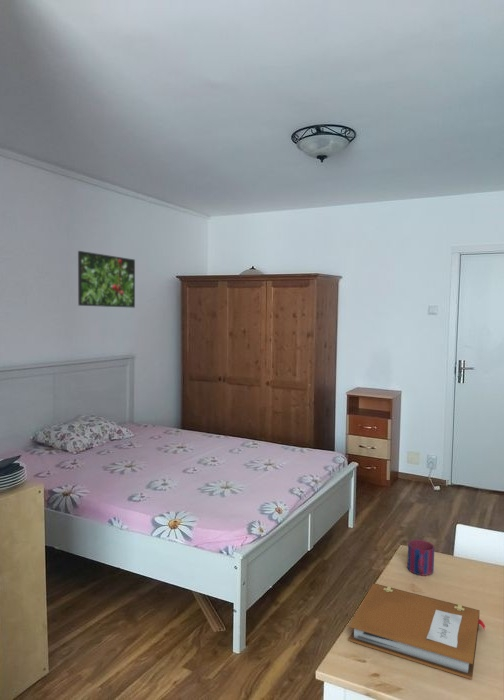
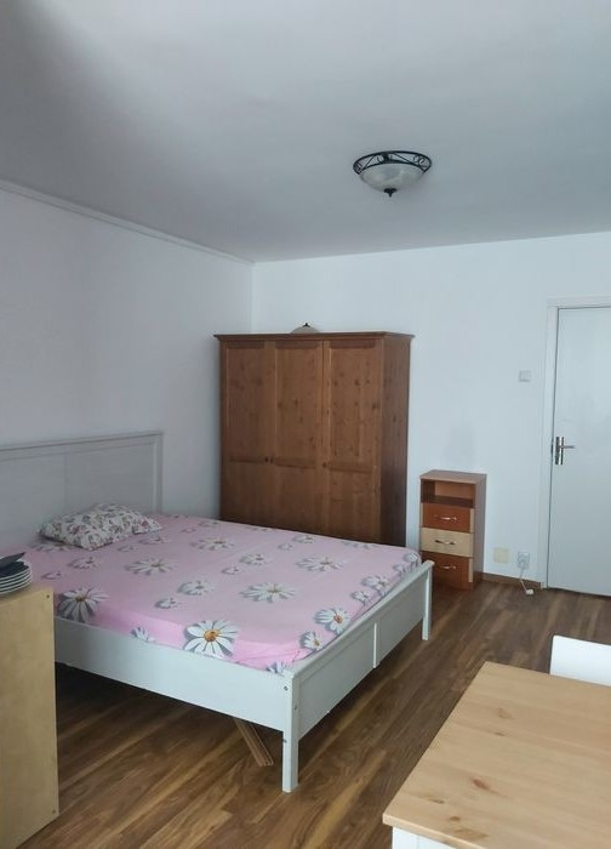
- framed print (108, 281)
- notebook (419, 624)
- mug (419, 559)
